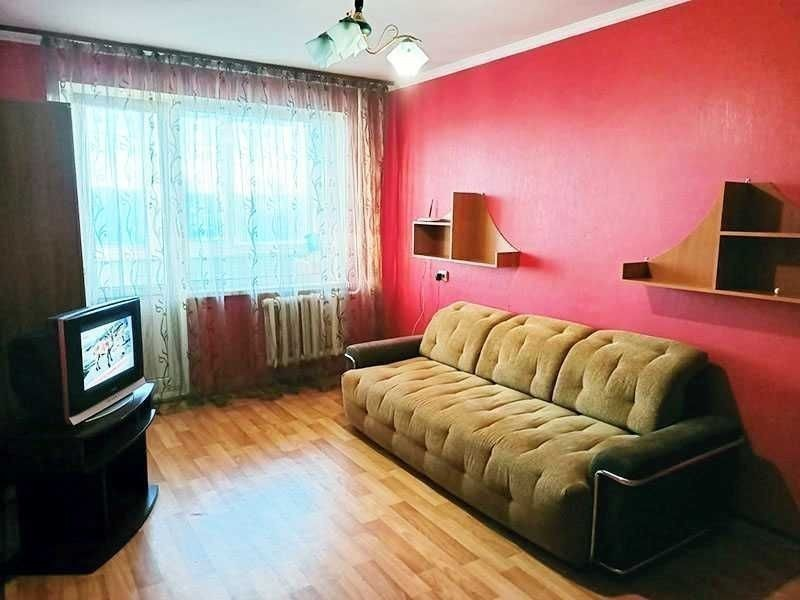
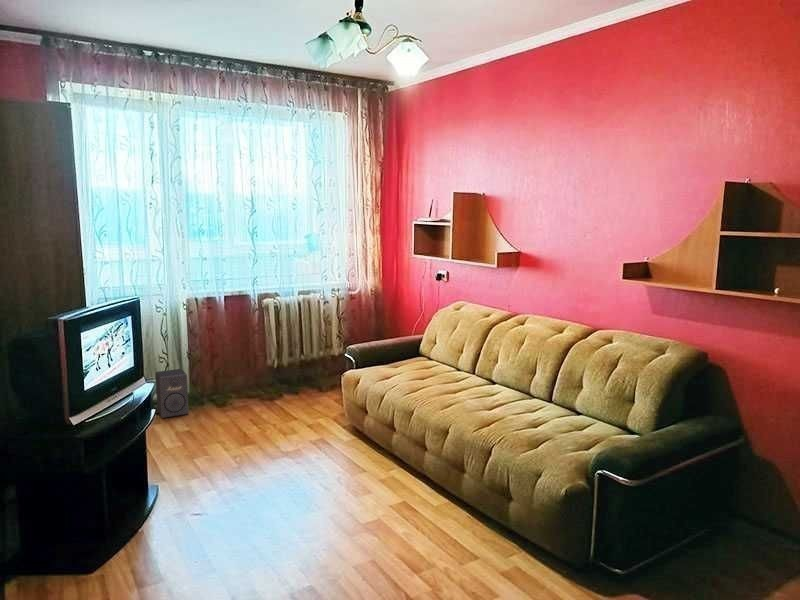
+ speaker (172, 393)
